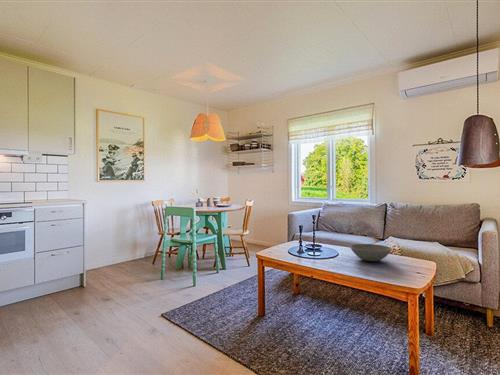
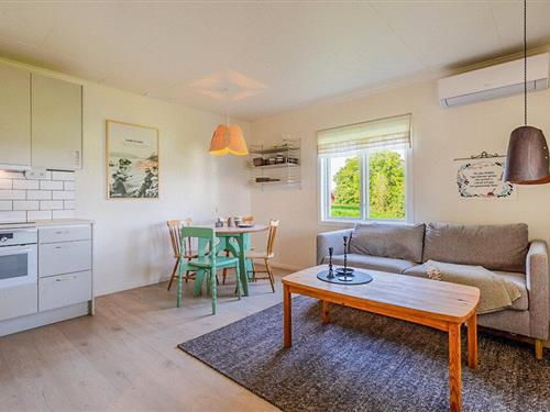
- bowl (370, 253)
